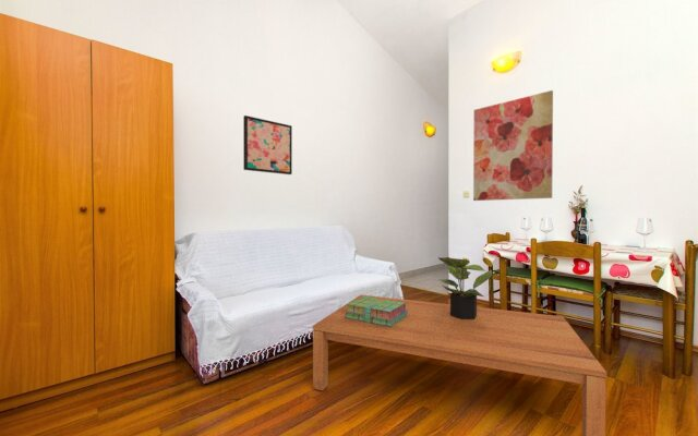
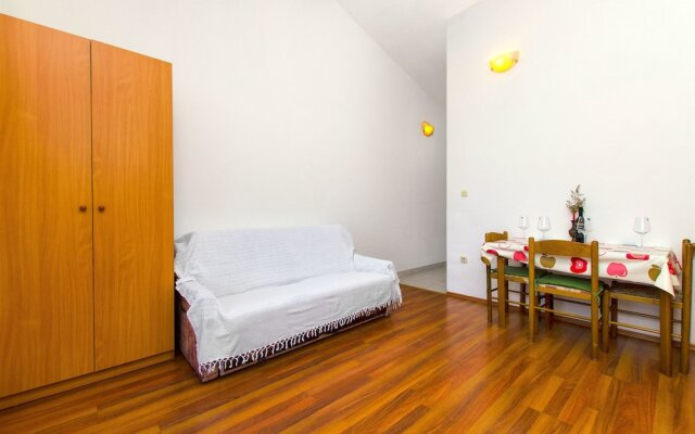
- wall art (509, 149)
- wall art (268, 146)
- coffee table (443, 351)
- stack of books (376, 310)
- potted plant (457, 284)
